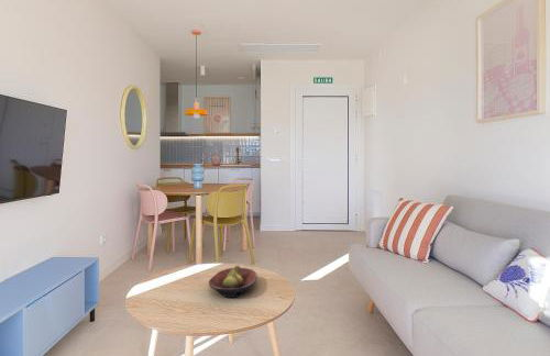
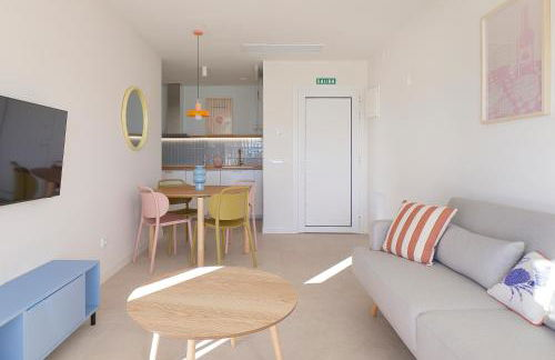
- fruit bowl (233, 278)
